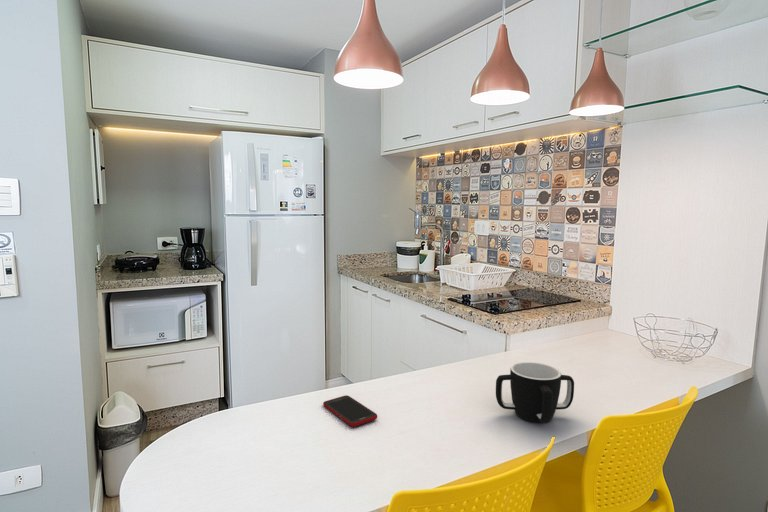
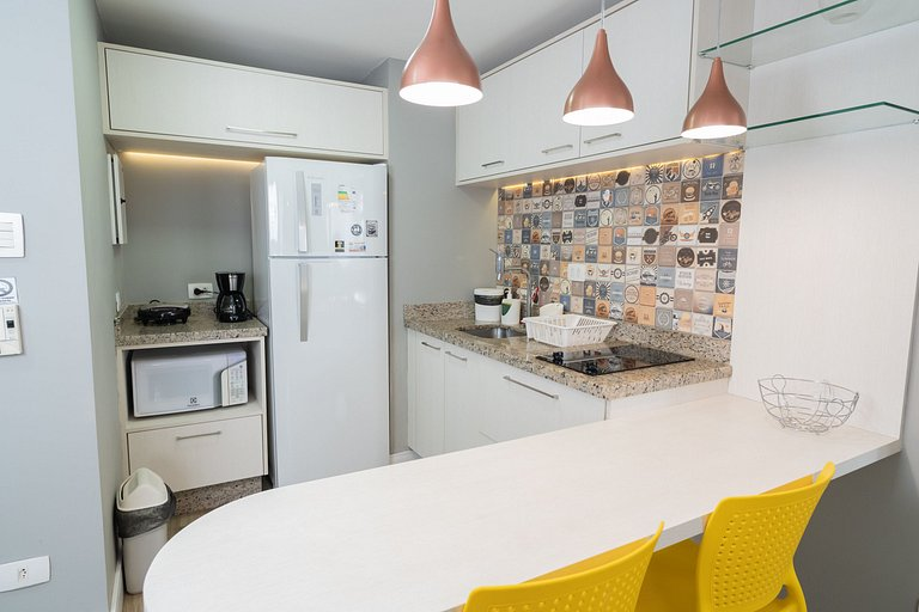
- cell phone (349, 410)
- mug (534, 392)
